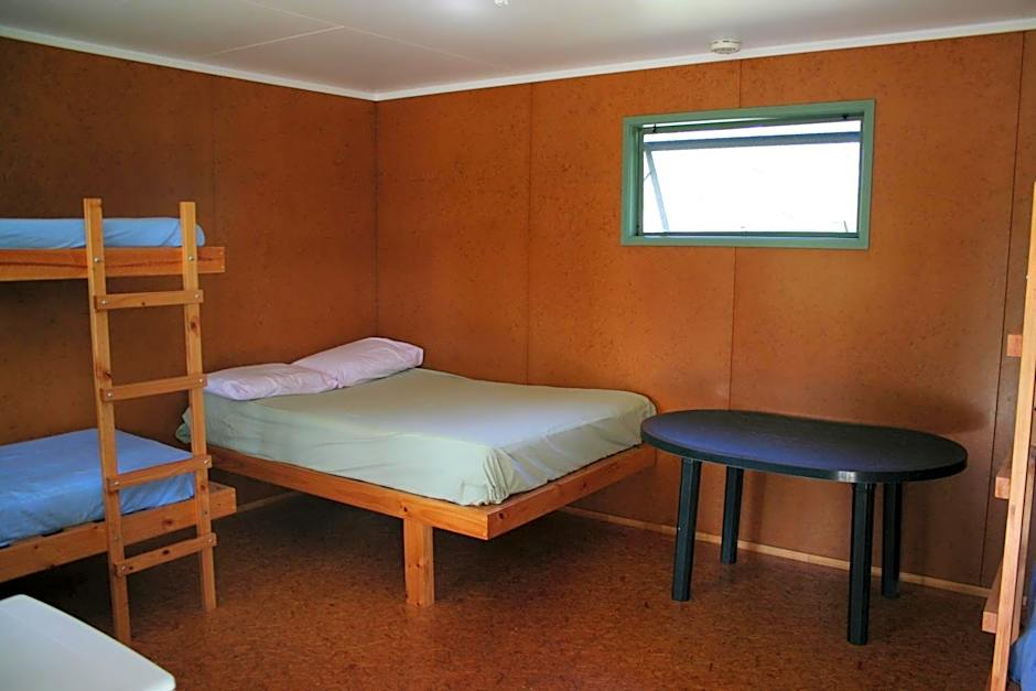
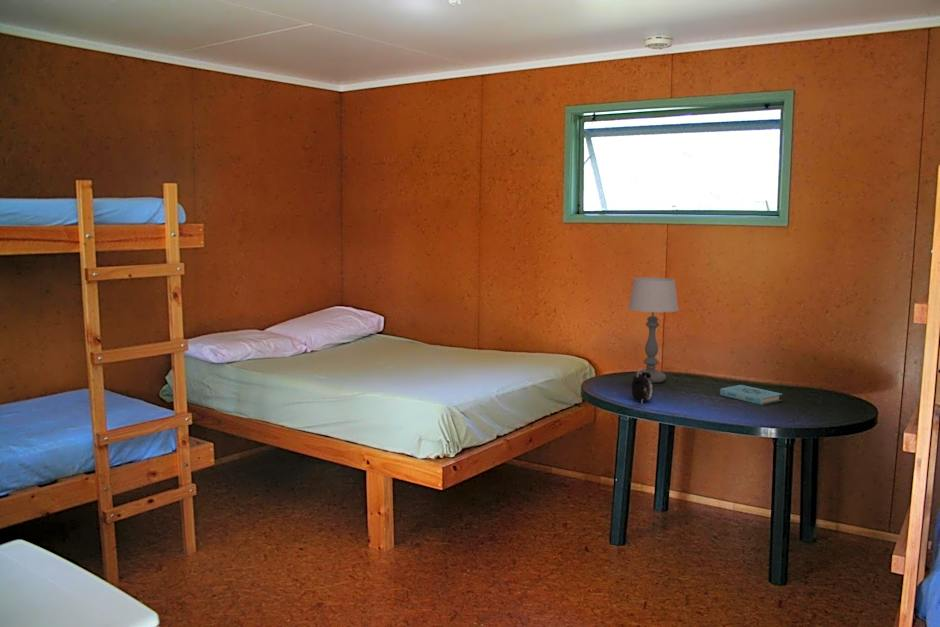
+ book (750, 394)
+ alarm clock (643, 385)
+ table lamp (652, 330)
